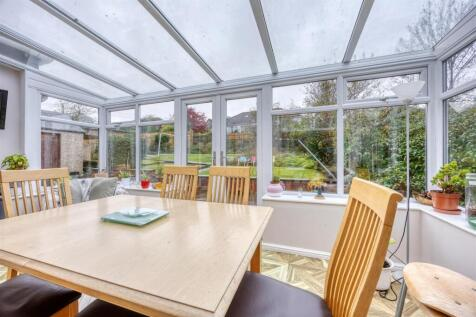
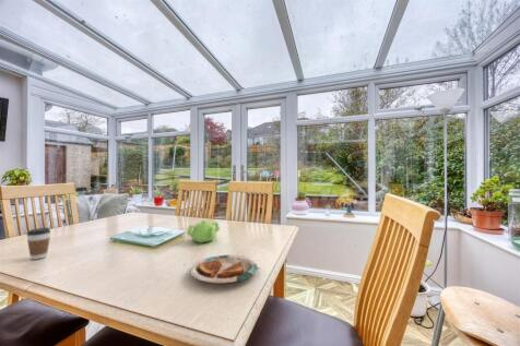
+ coffee cup (38, 242)
+ plate (225, 267)
+ teapot (204, 230)
